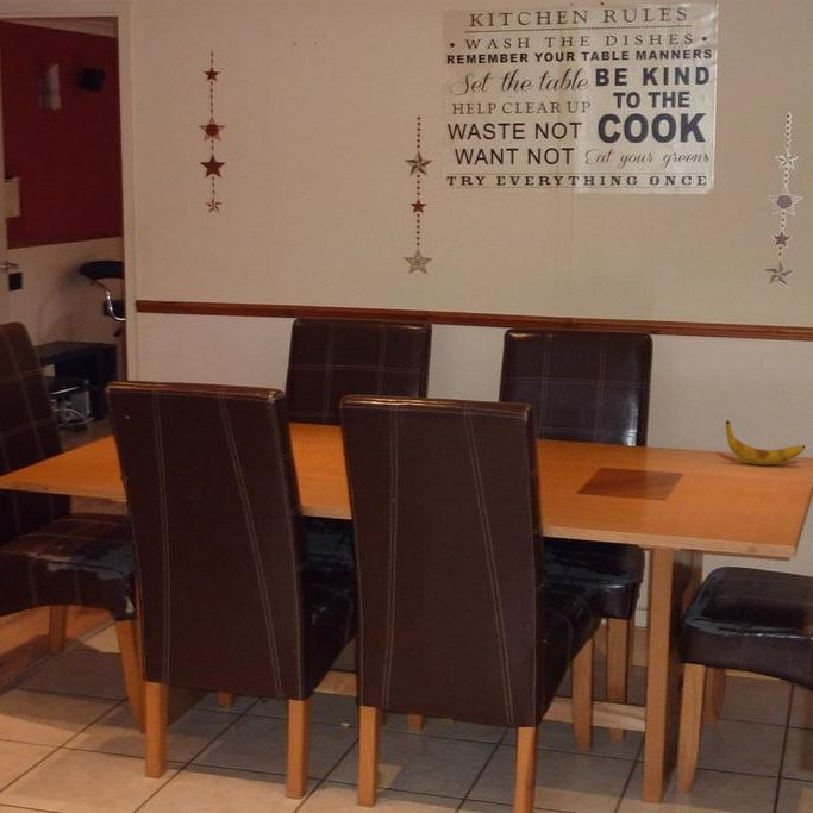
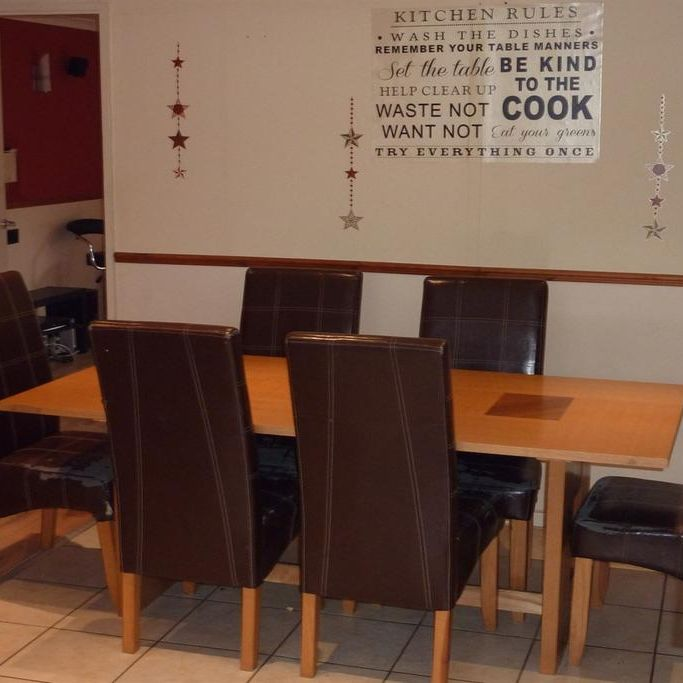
- banana (764, 450)
